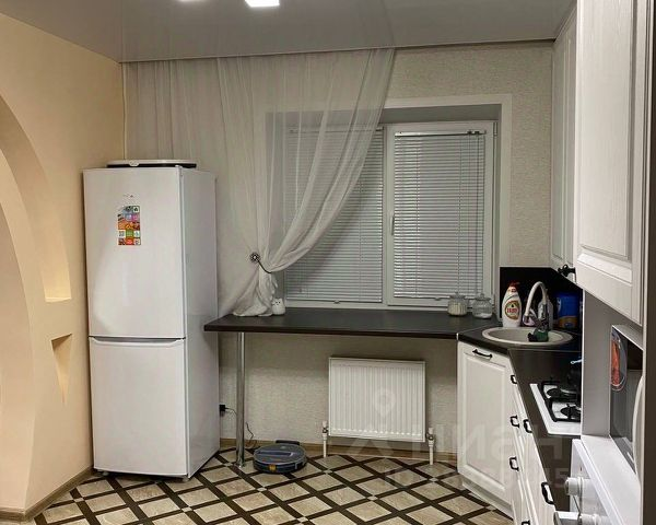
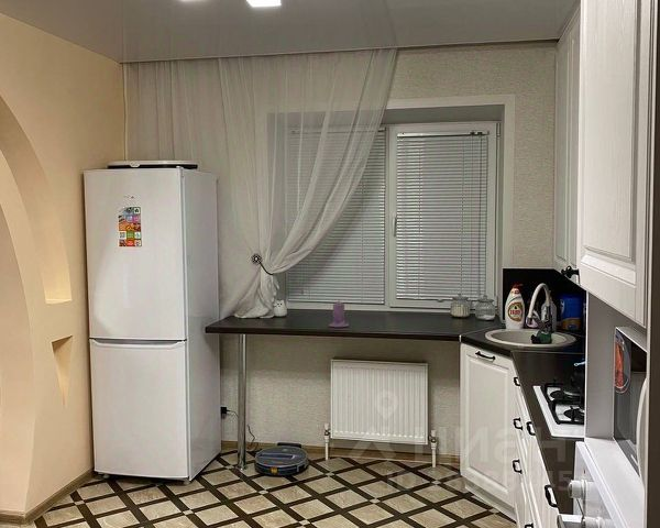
+ candle (339, 312)
